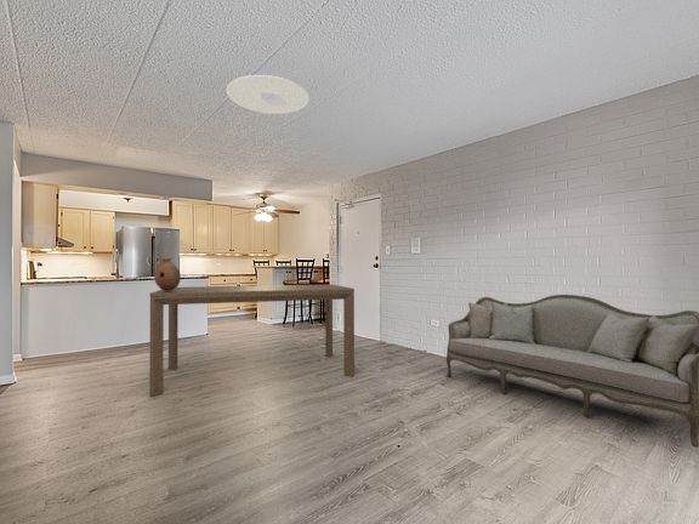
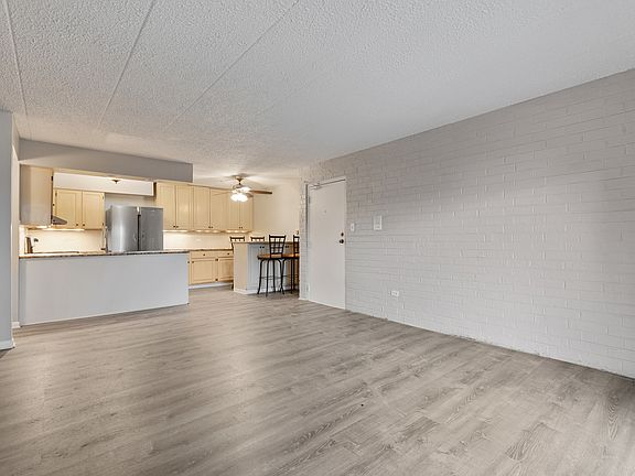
- sofa (556, 346)
- ceramic pot (166, 274)
- dining table (257, 301)
- ceiling light (268, 92)
